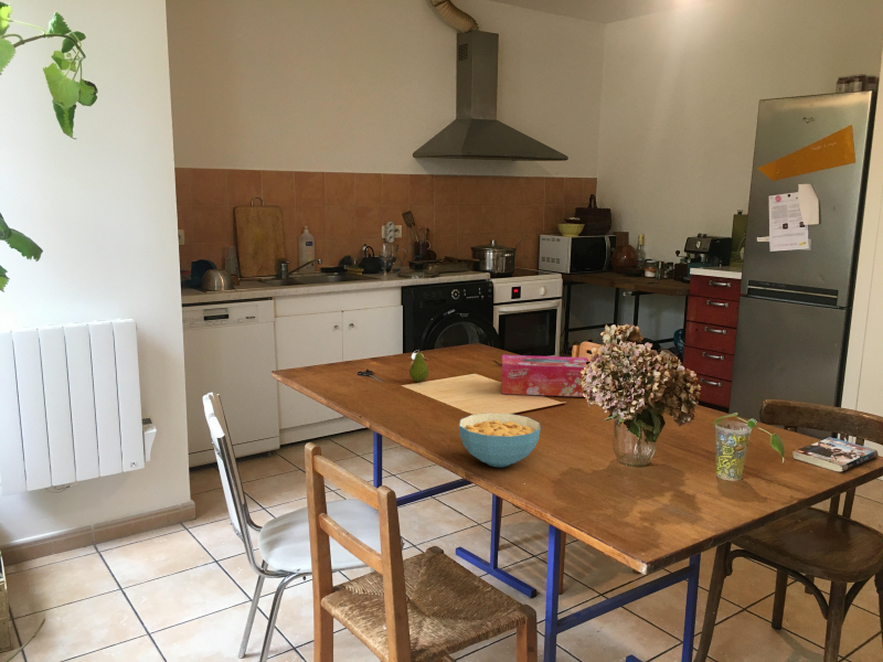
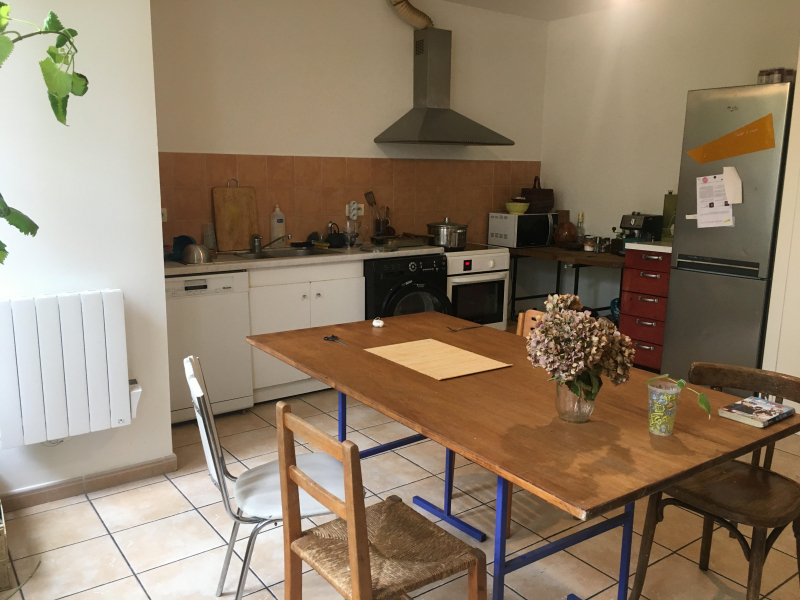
- tissue box (545, 375)
- cereal bowl (499, 444)
- fruit (418, 364)
